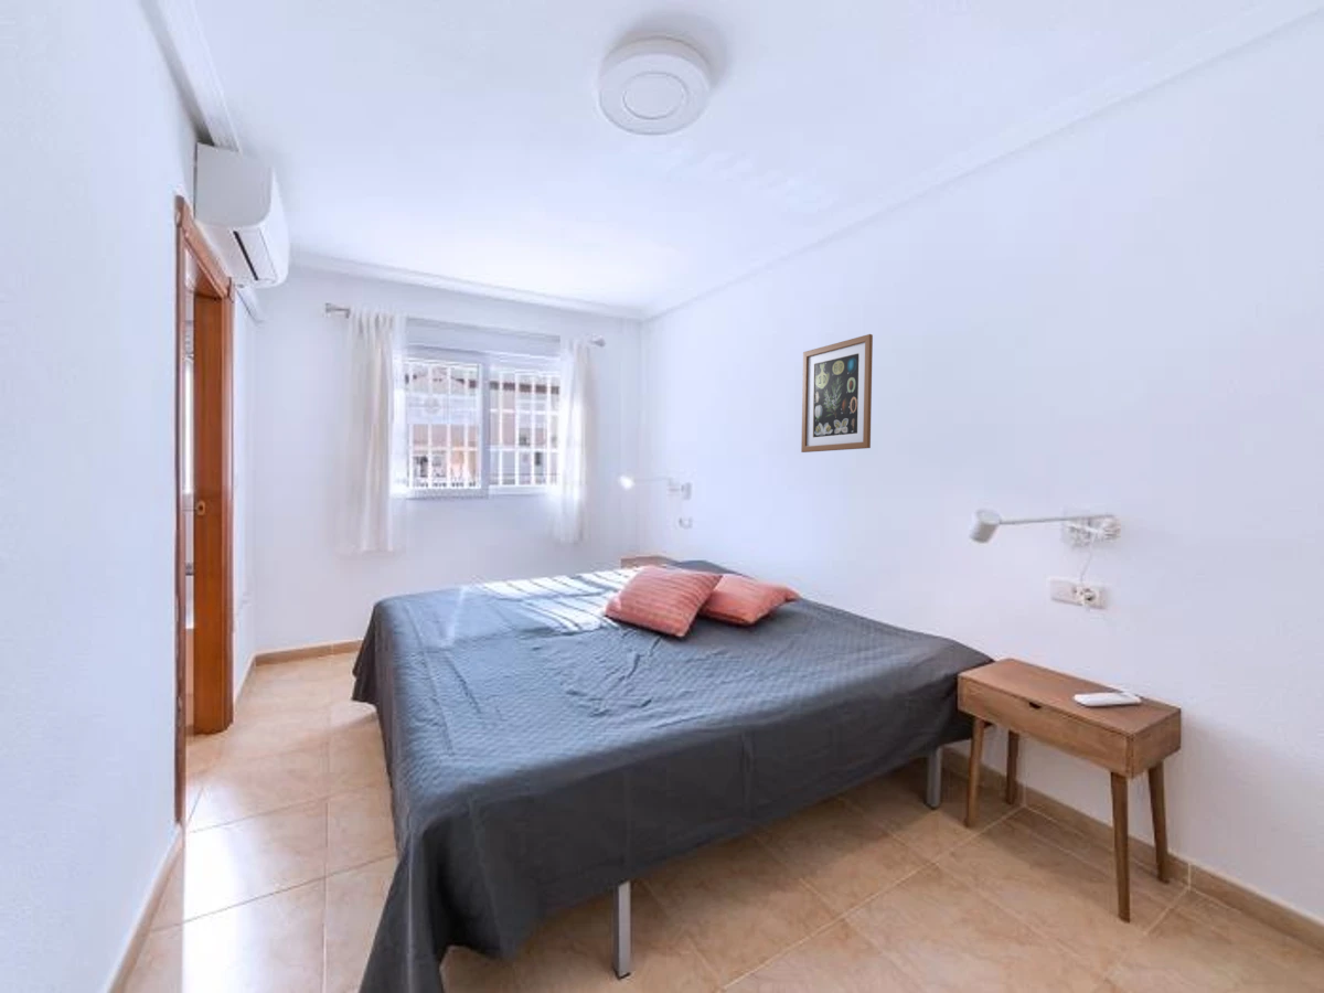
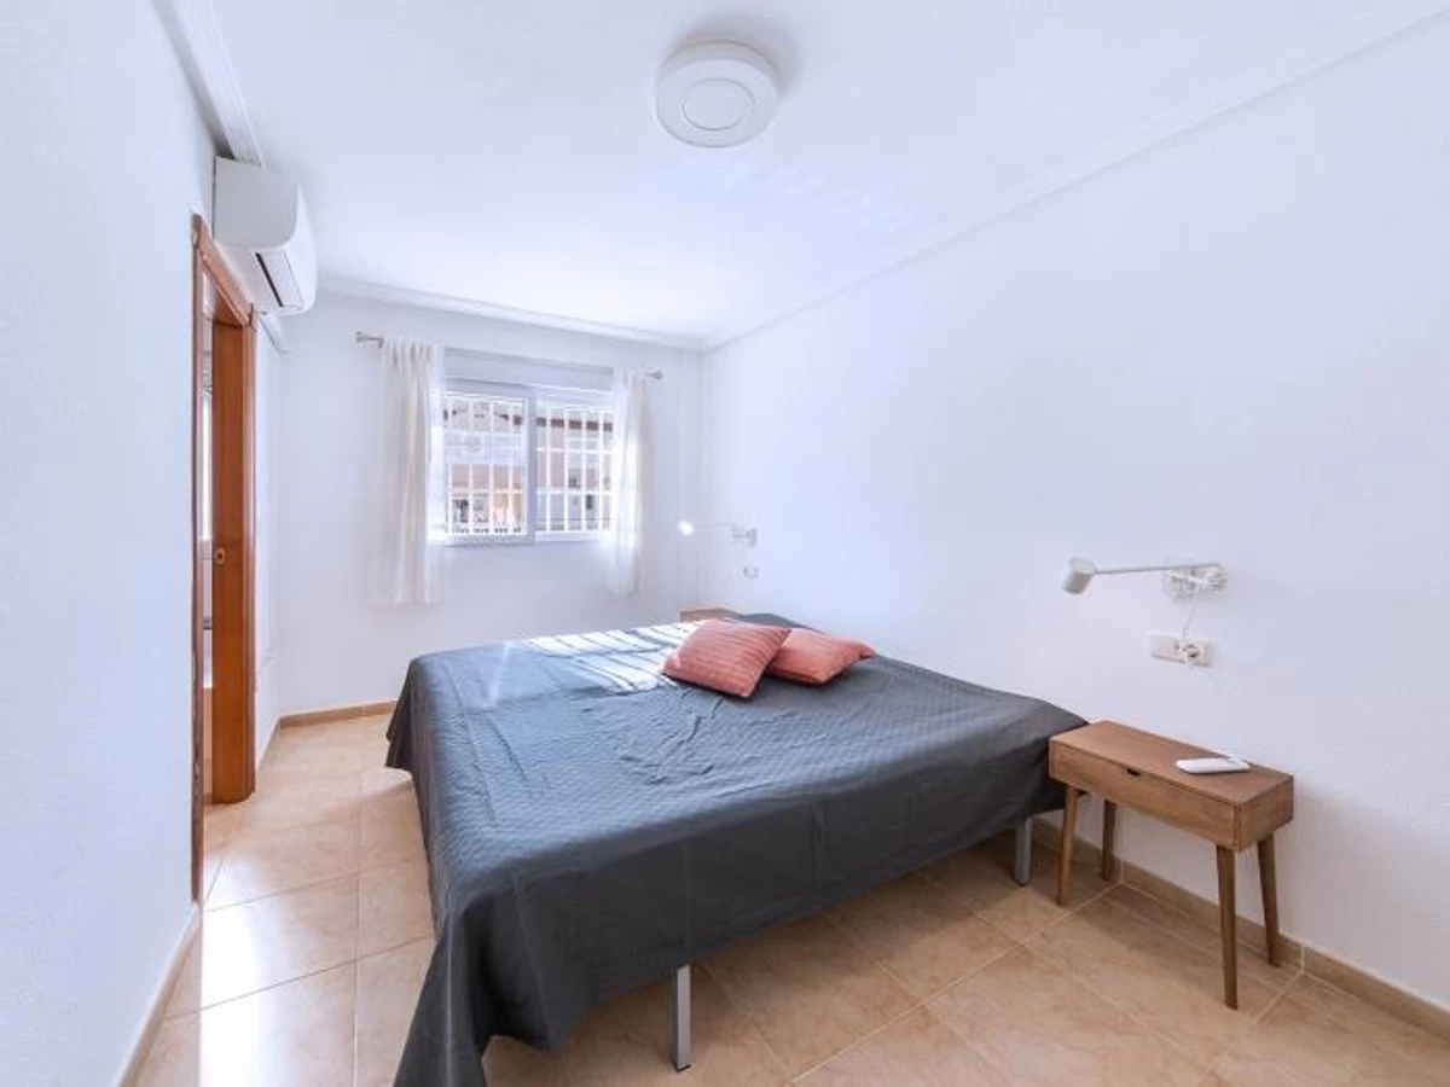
- wall art (834, 396)
